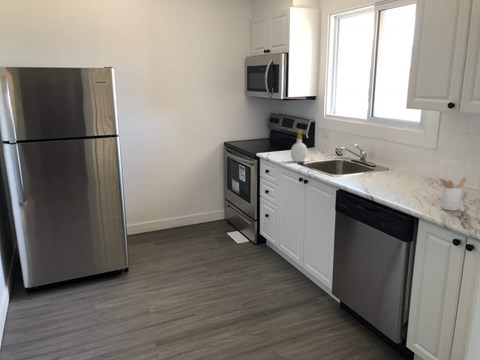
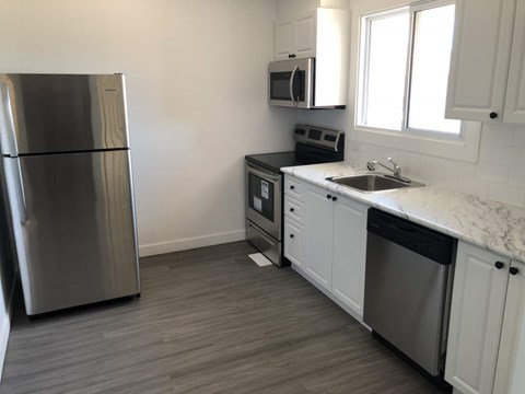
- soap bottle (298, 145)
- utensil holder (449, 192)
